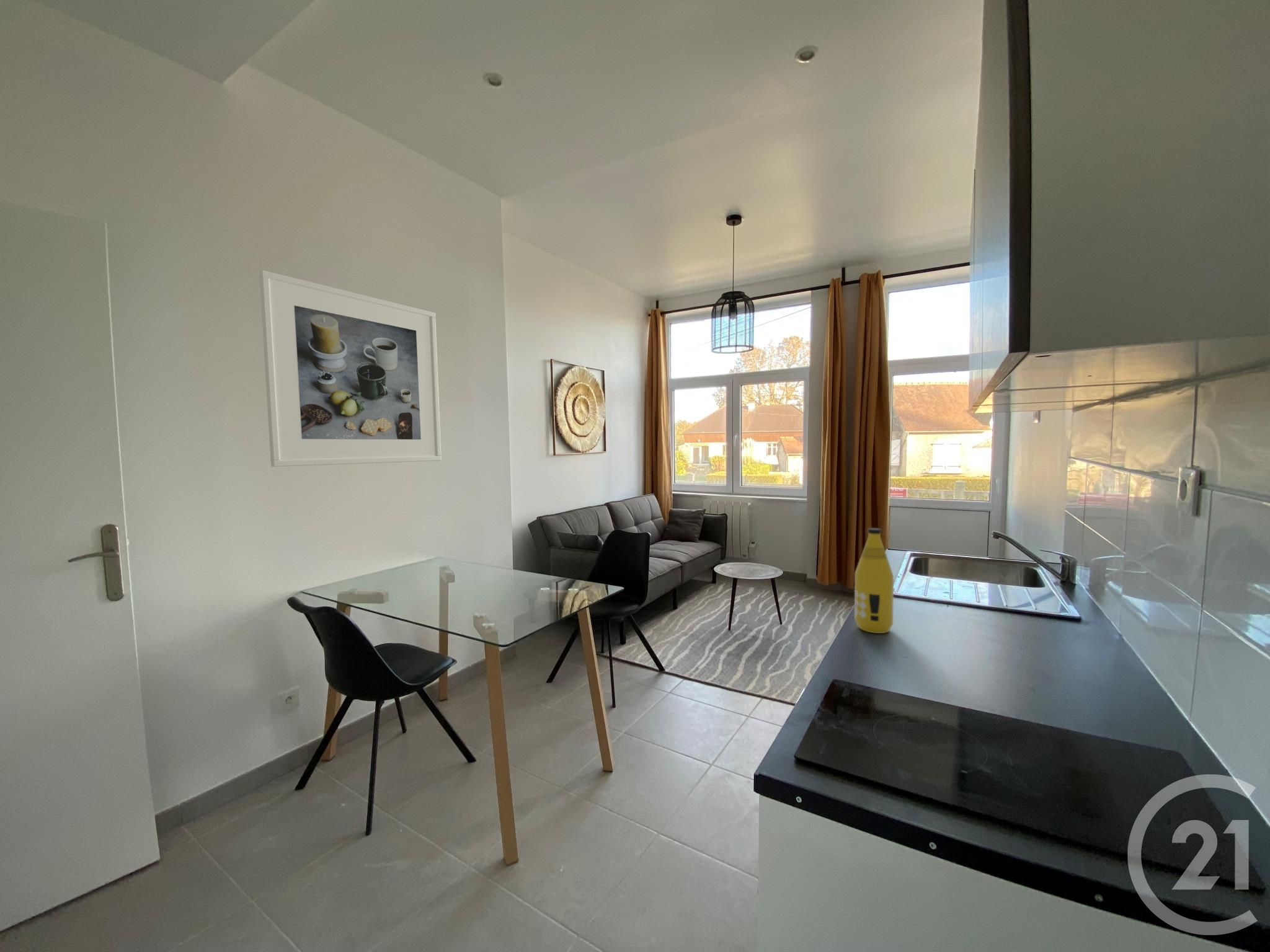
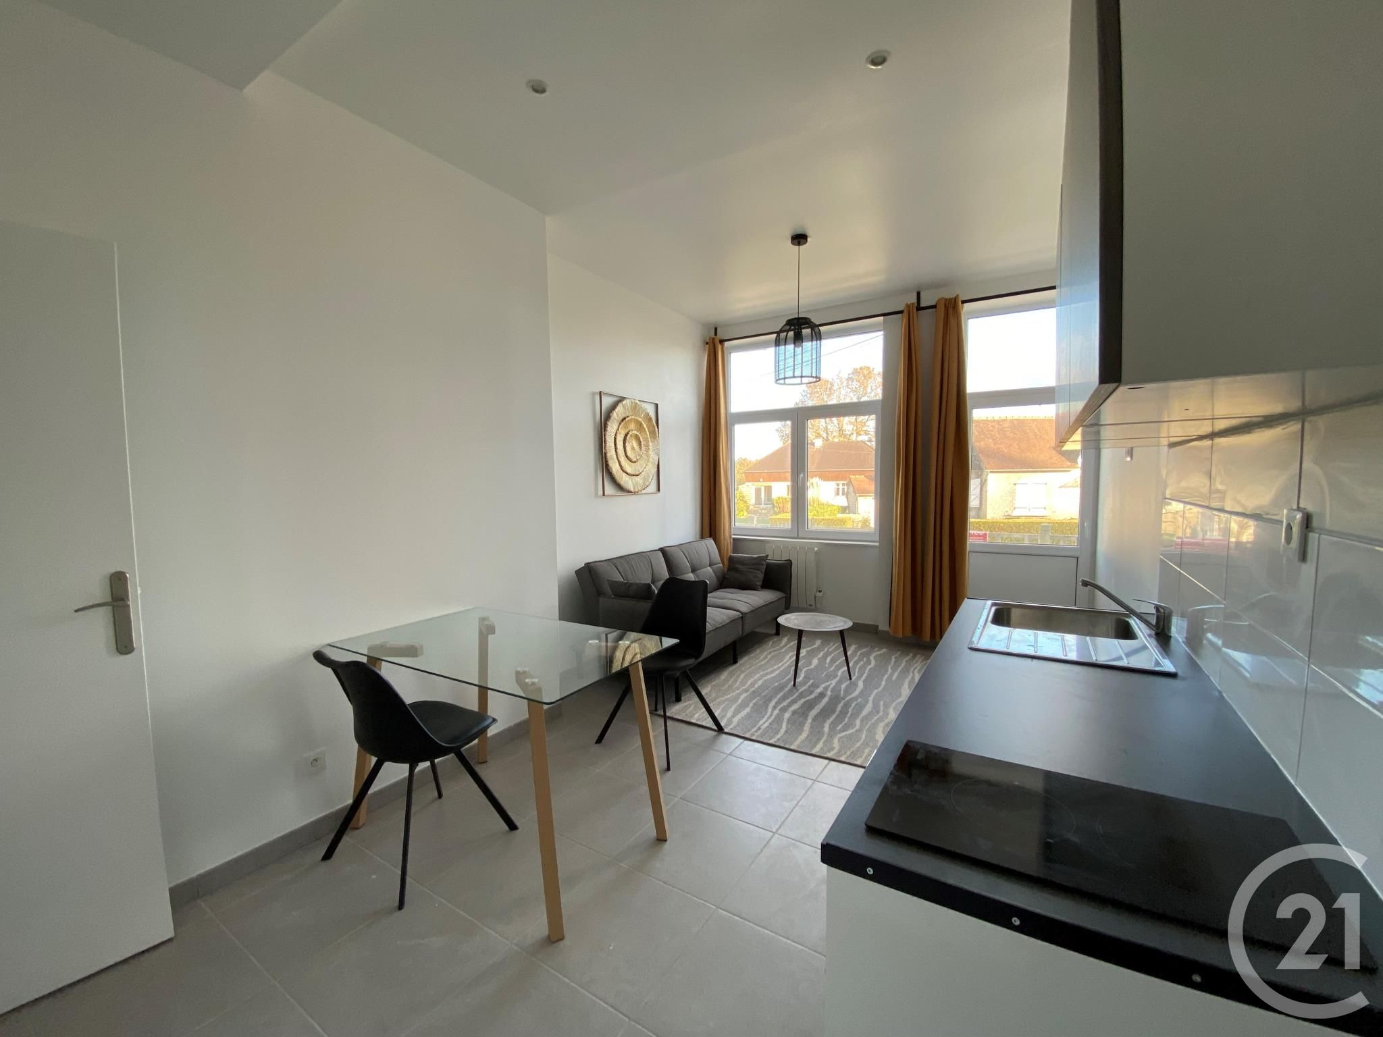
- bottle (874, 578)
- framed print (363, 379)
